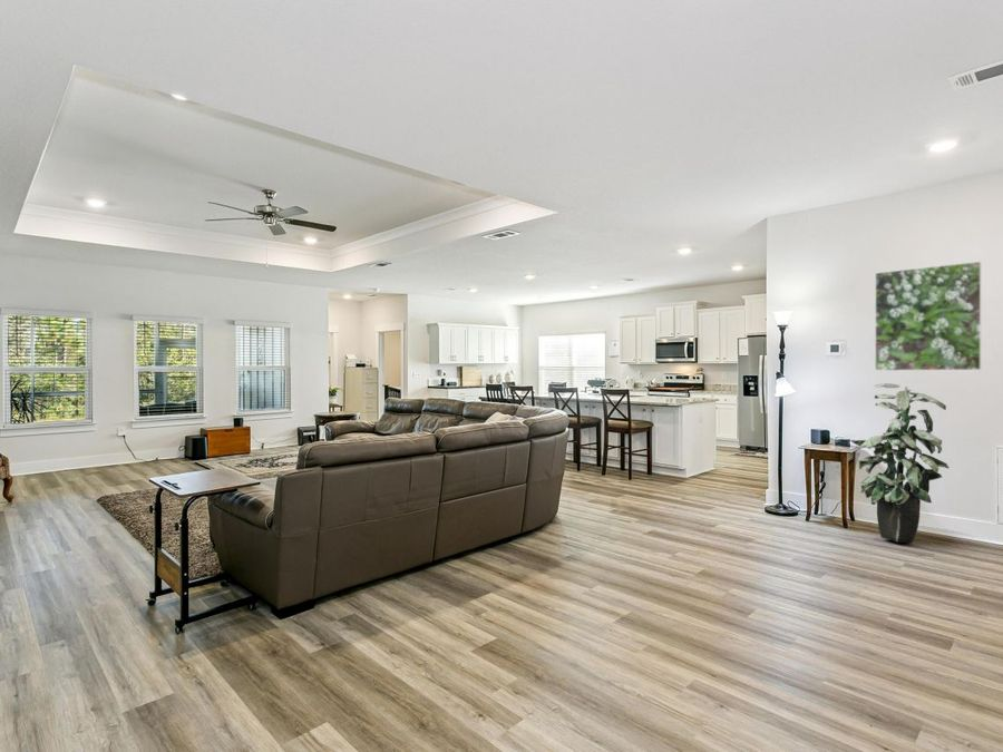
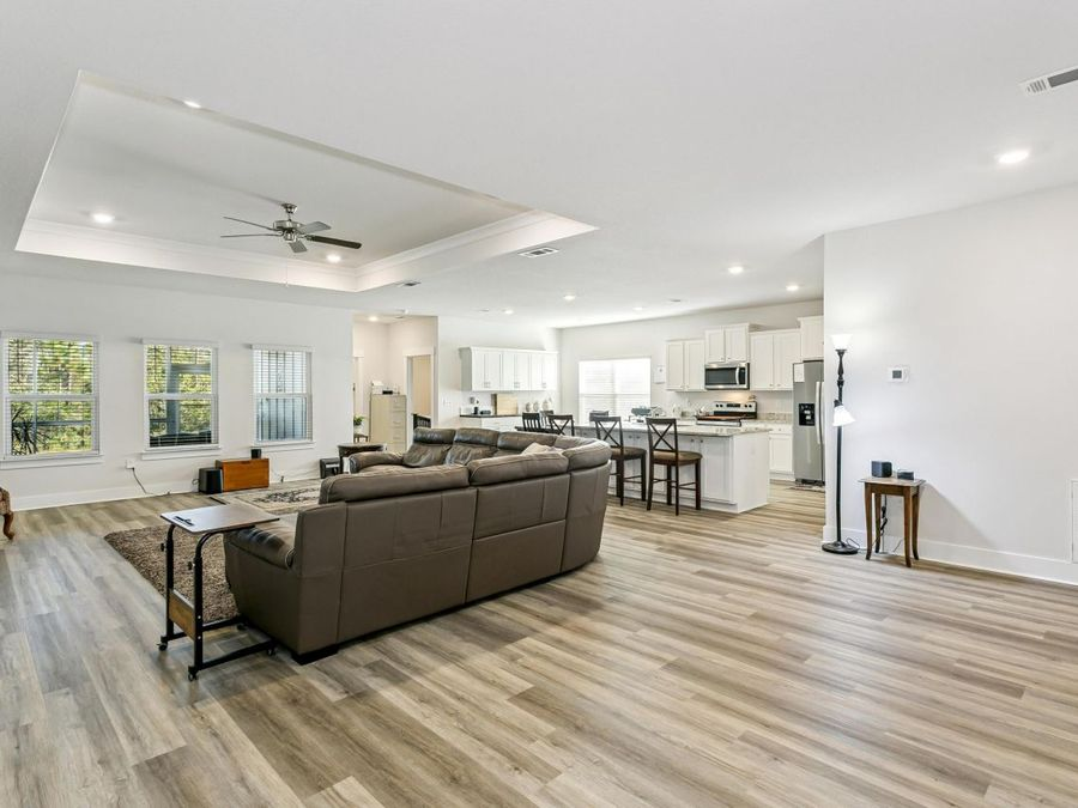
- indoor plant (896, 461)
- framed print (925, 319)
